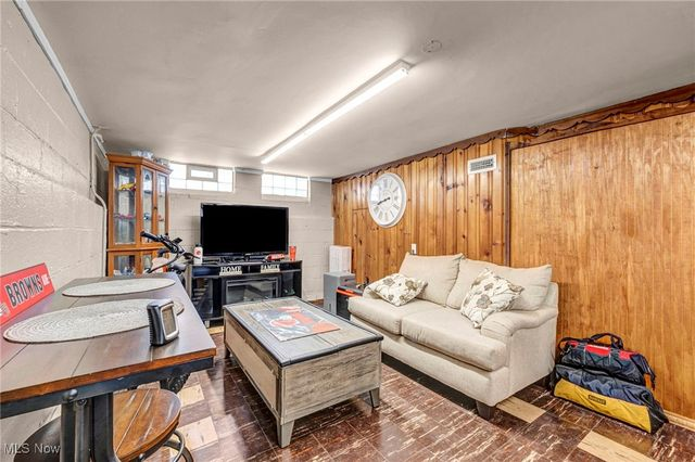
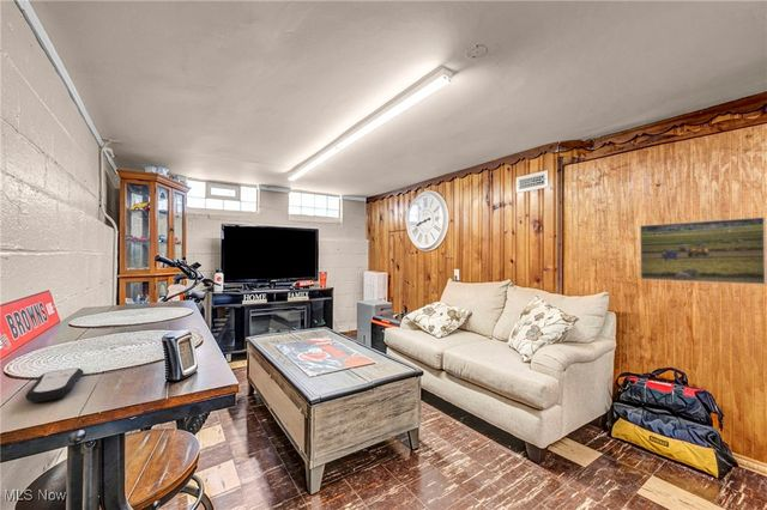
+ remote control (55, 383)
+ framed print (695, 251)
